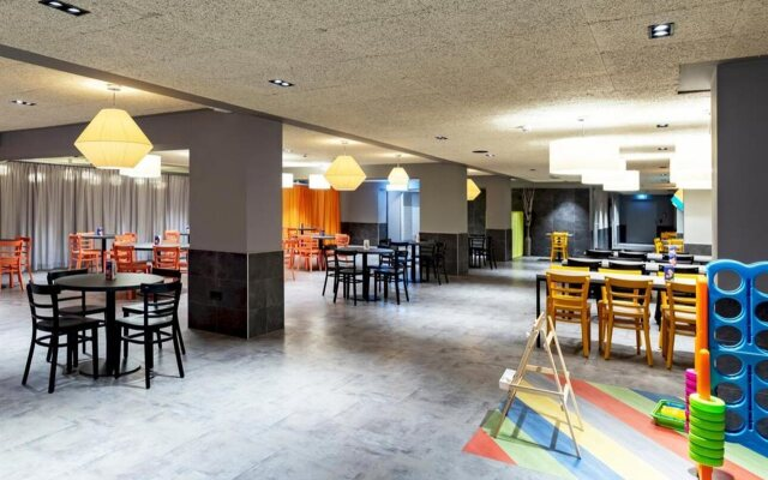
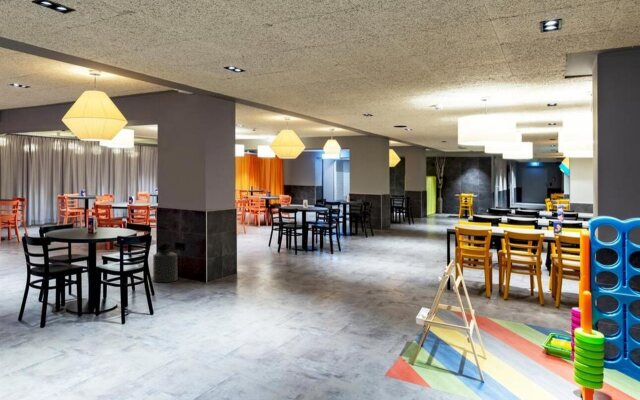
+ trash can (165, 261)
